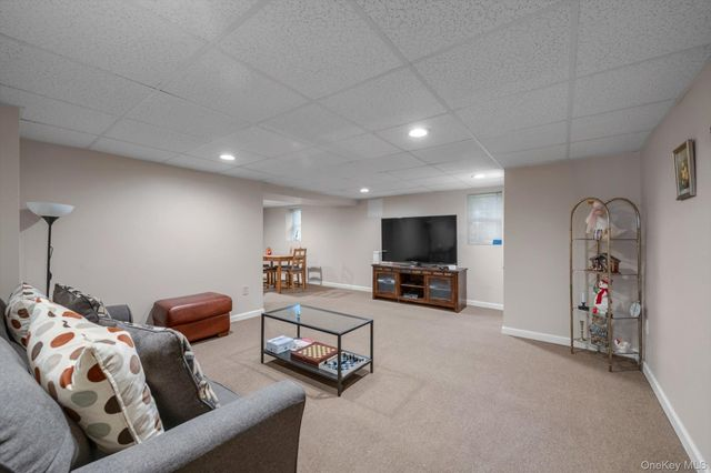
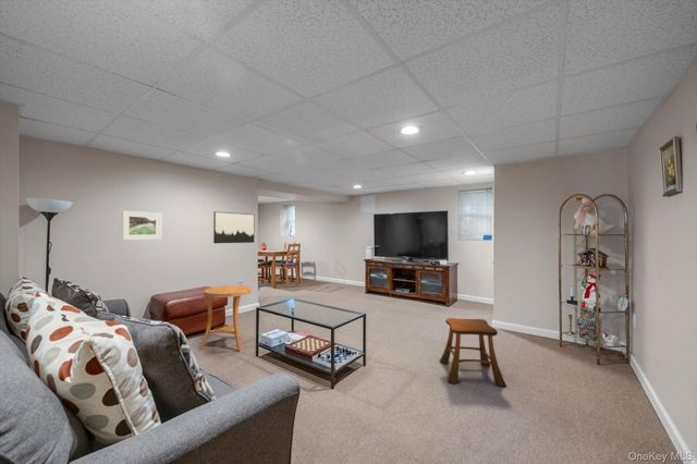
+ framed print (143, 225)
+ wall art (234, 228)
+ stool (469, 347)
+ side table (233, 316)
